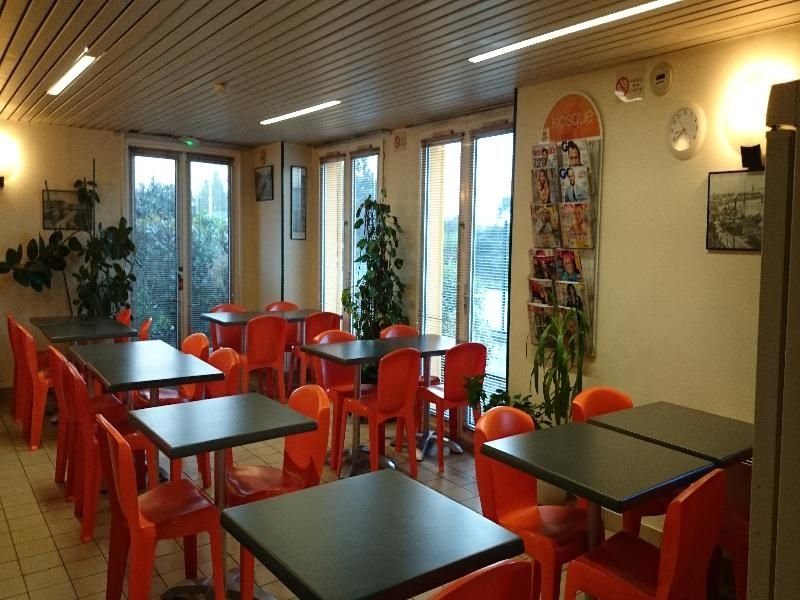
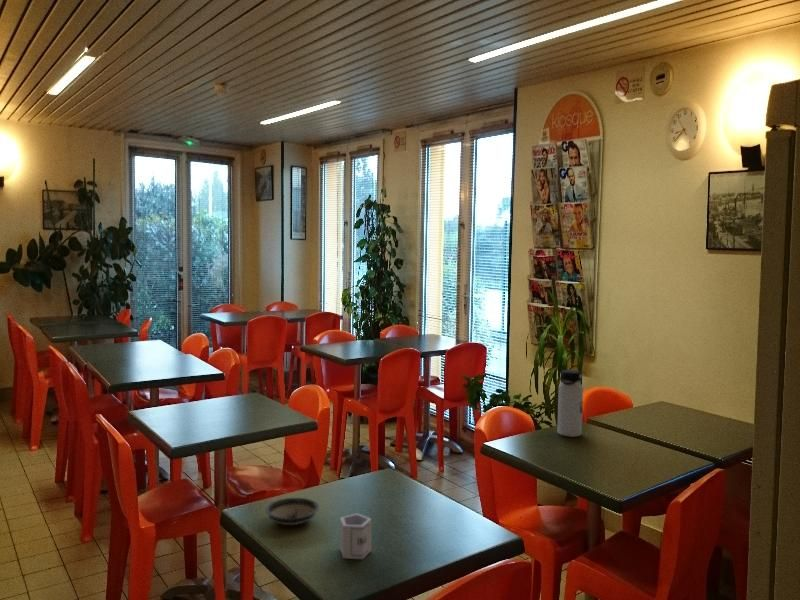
+ water bottle (570, 402)
+ saucer (292, 513)
+ cup (353, 535)
